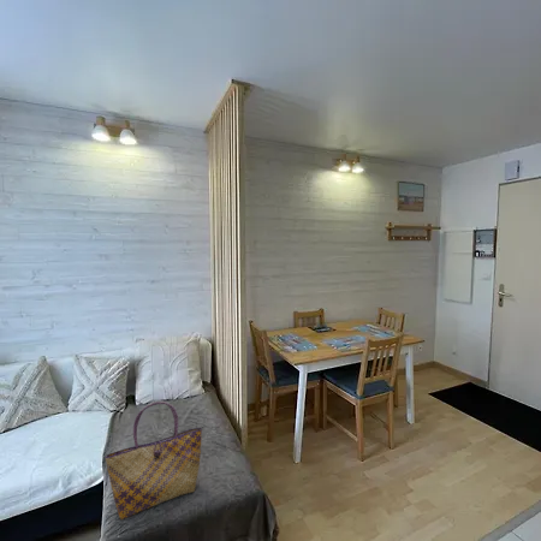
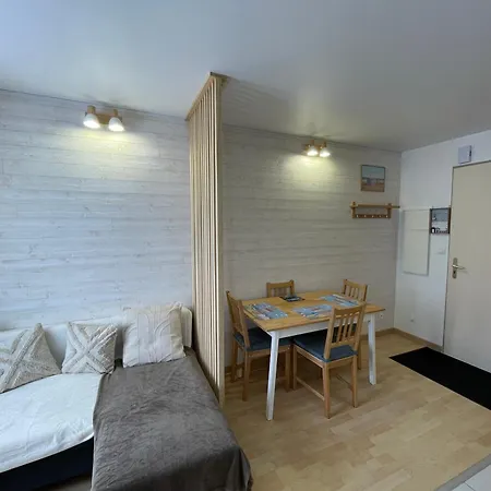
- tote bag (156, 450)
